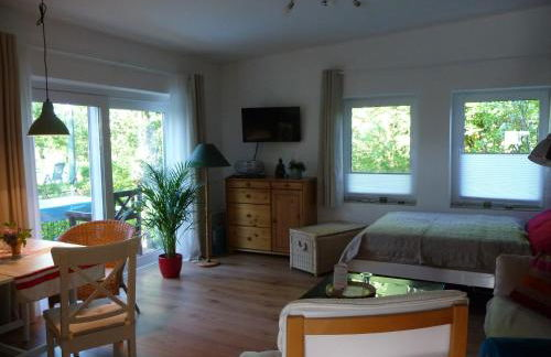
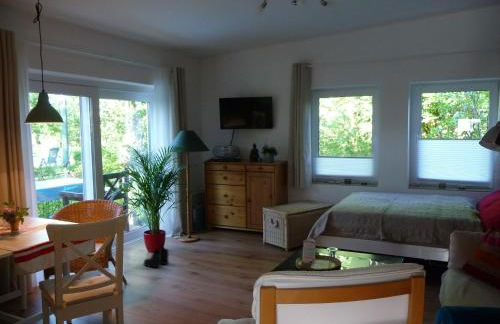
+ boots (156, 255)
